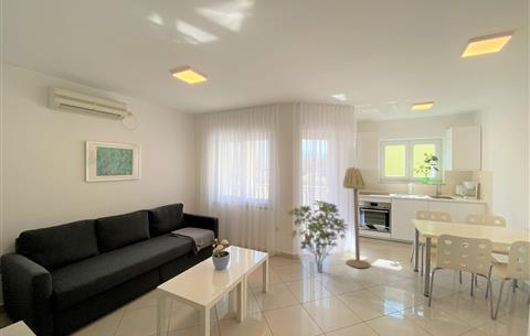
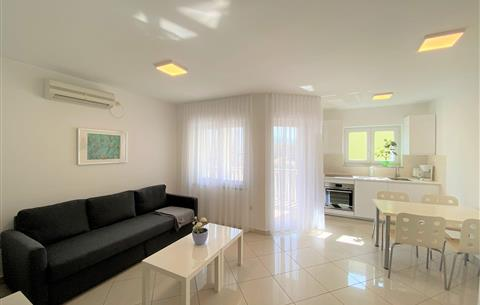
- shrub (319, 236)
- floor lamp (354, 214)
